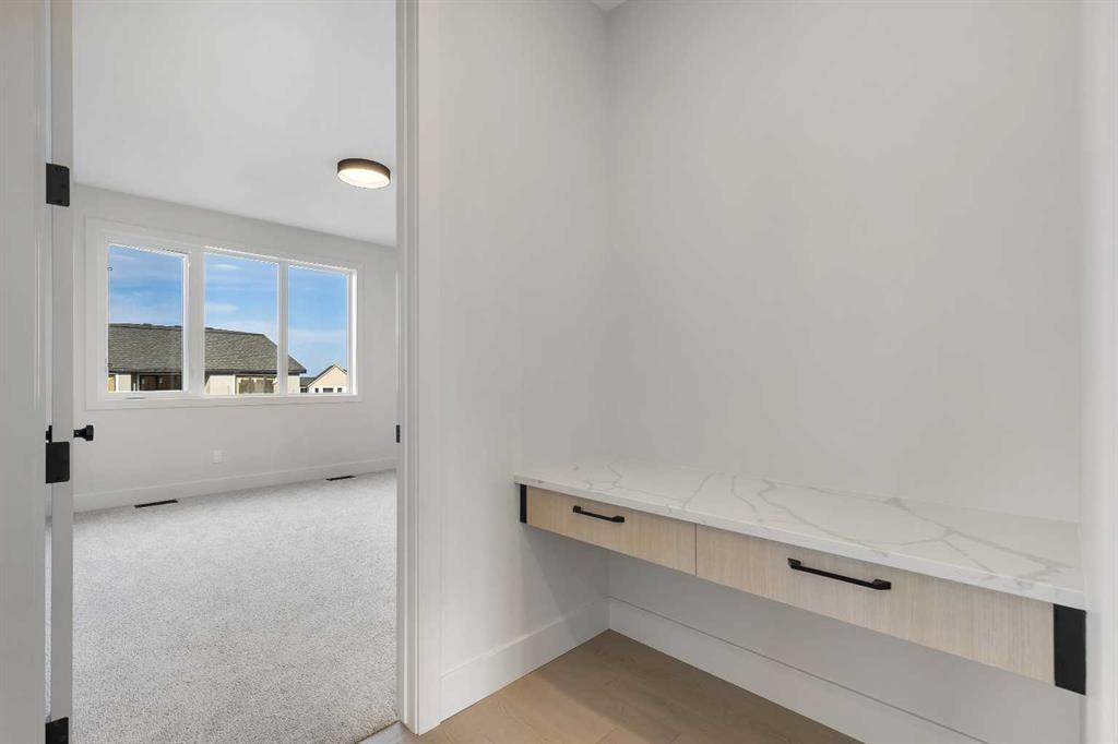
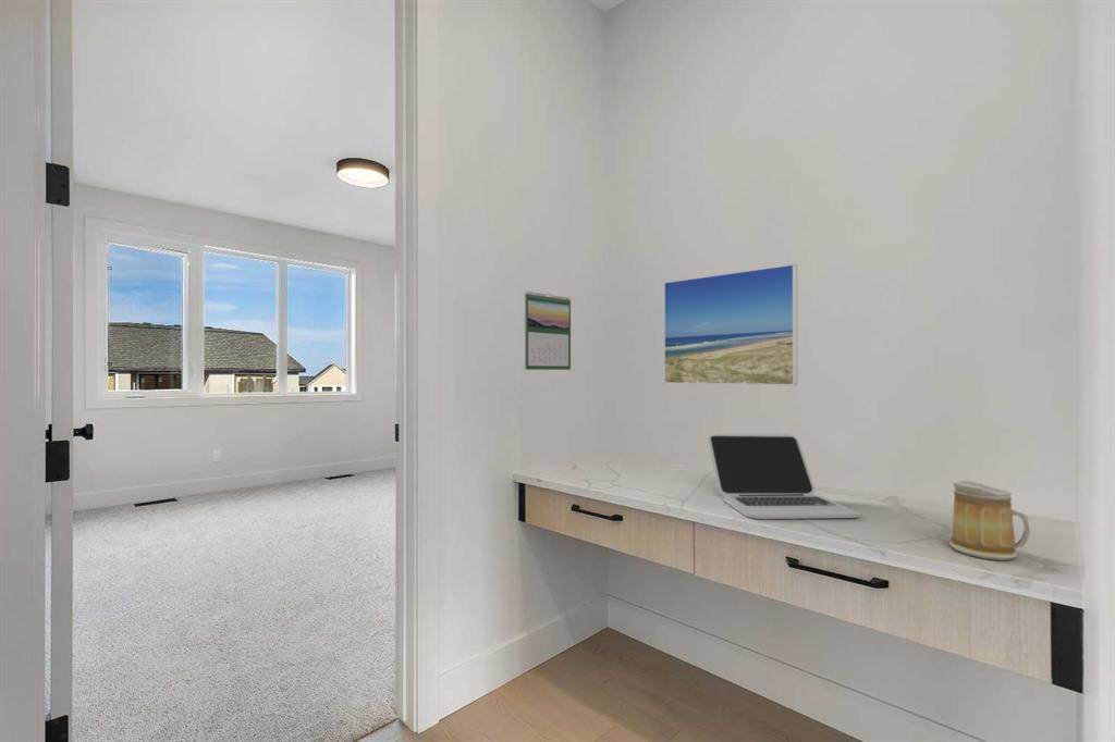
+ mug (988, 517)
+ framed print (724, 329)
+ calendar (548, 331)
+ laptop (775, 471)
